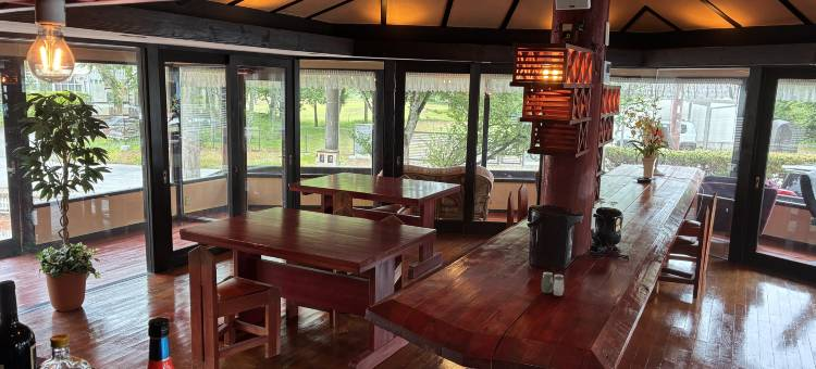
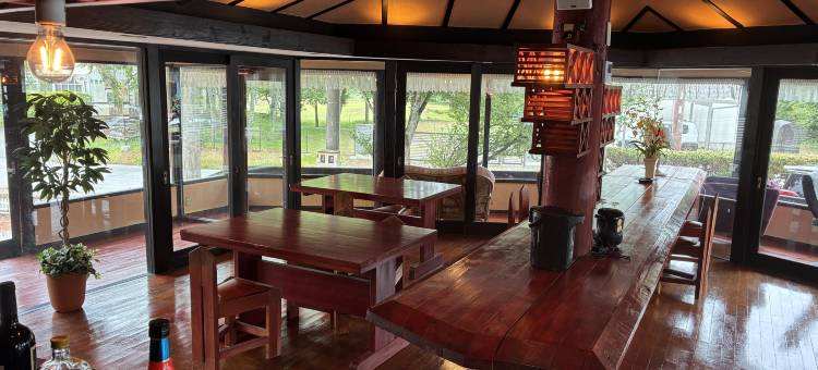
- salt and pepper shaker (553, 283)
